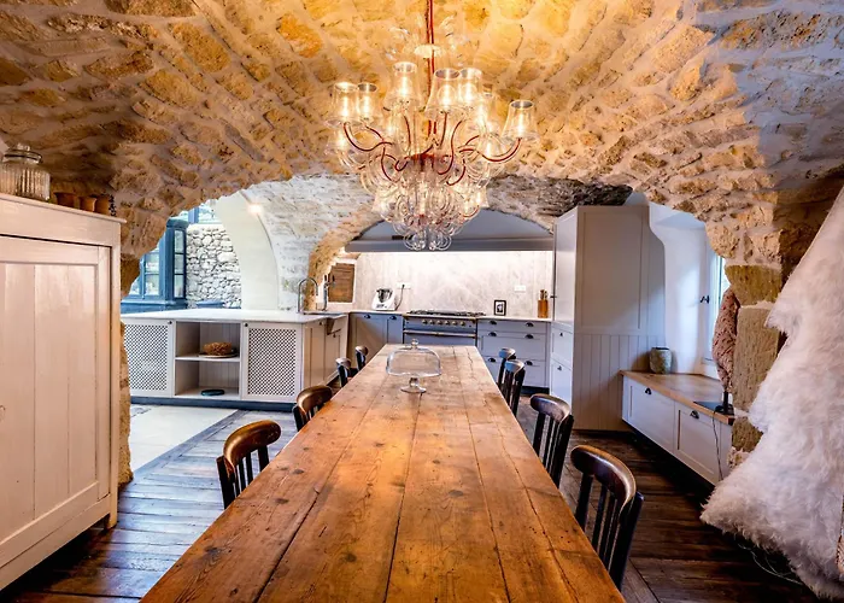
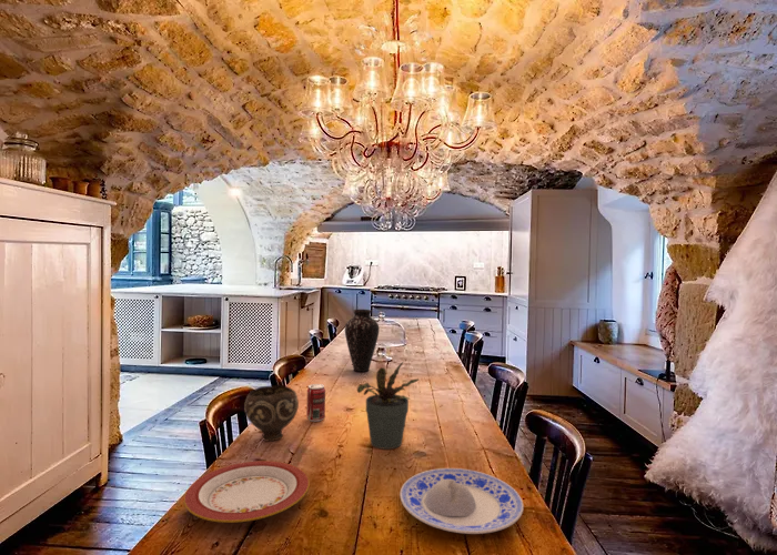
+ beverage can (315, 402)
+ plate (460, 495)
+ potted plant (390, 403)
+ vase (361, 340)
+ plate (249, 491)
+ bowl (271, 412)
